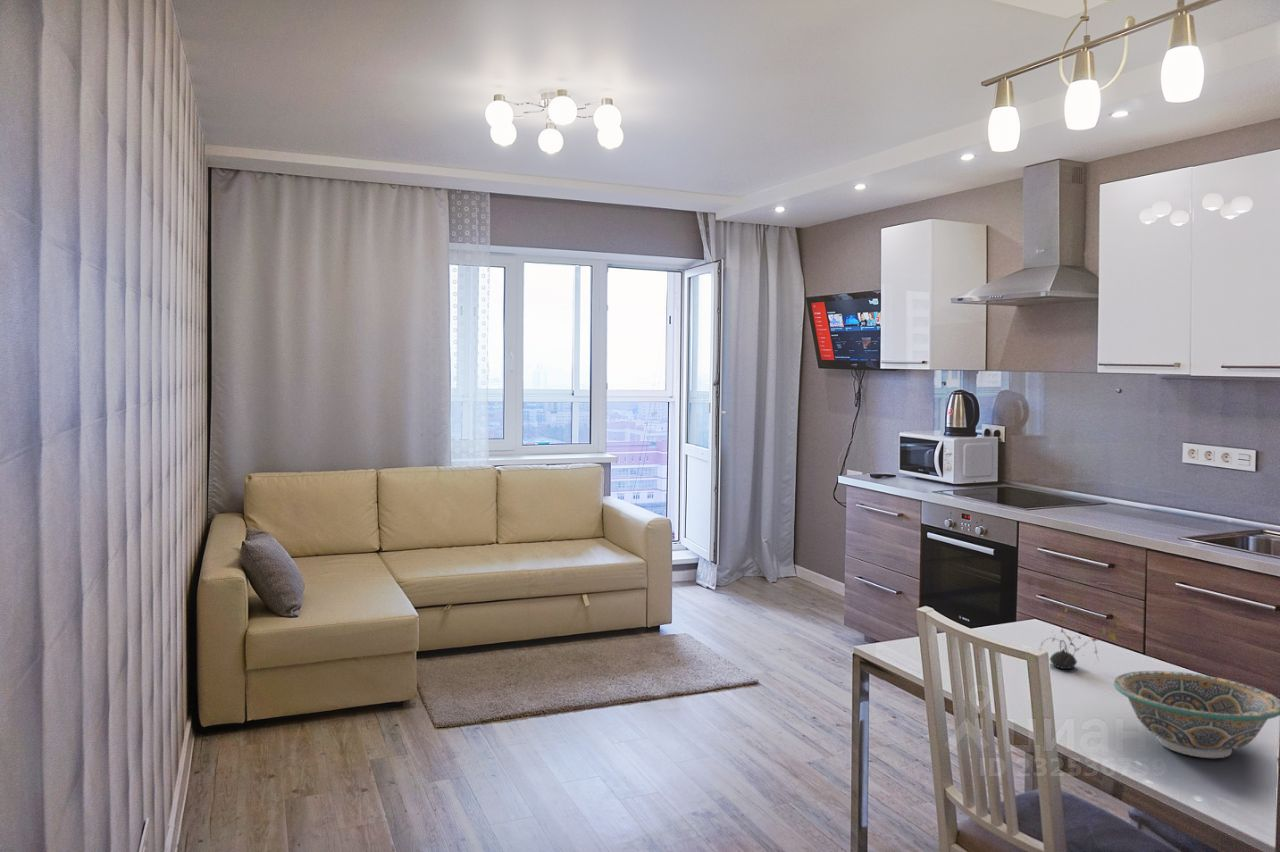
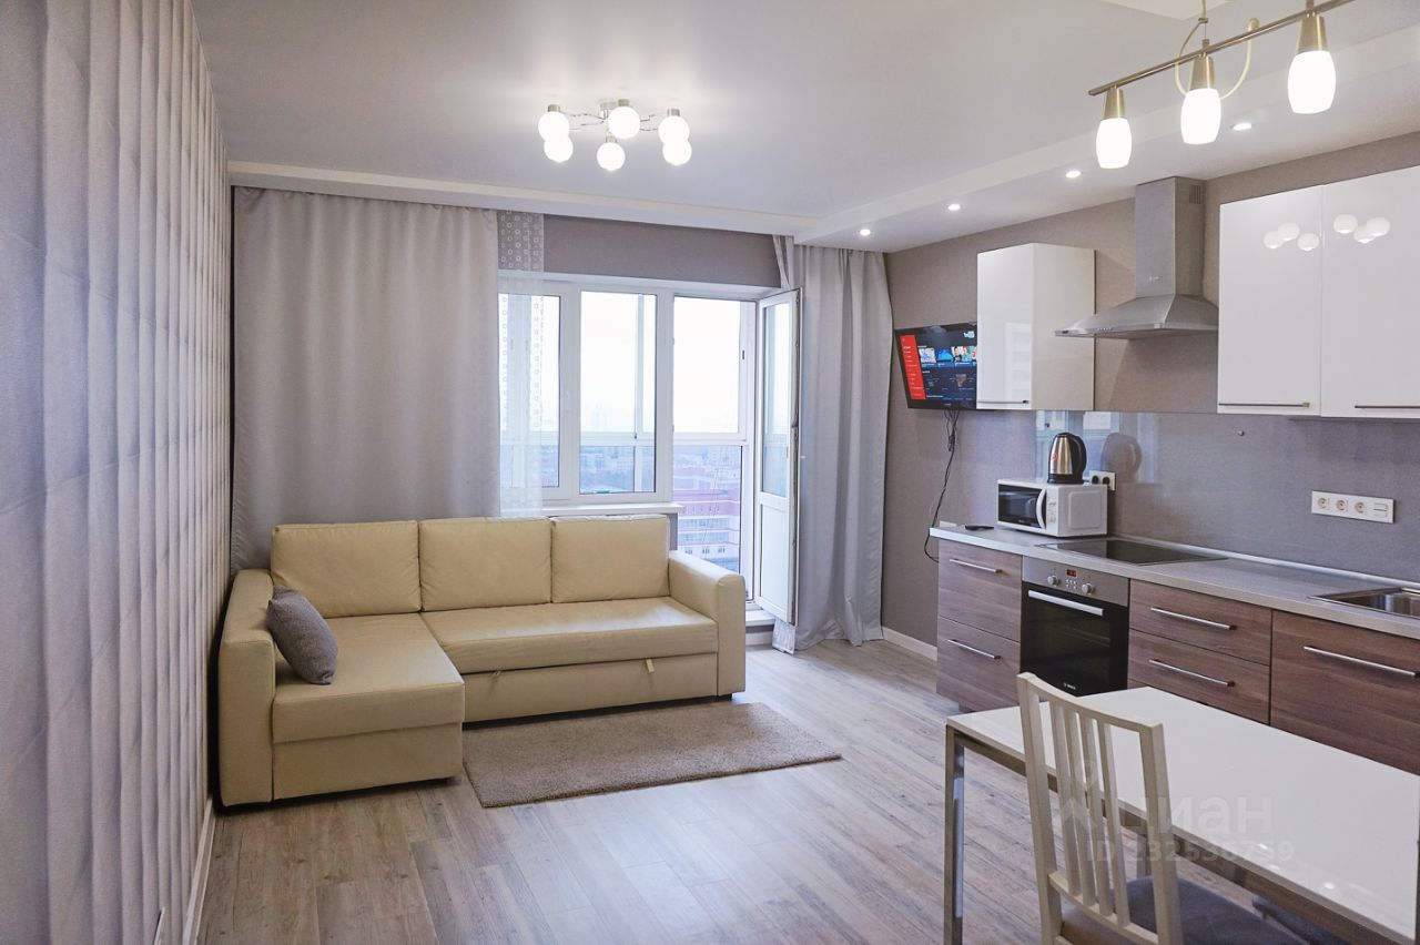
- bowl (1195, 719)
- teapot (1093, 634)
